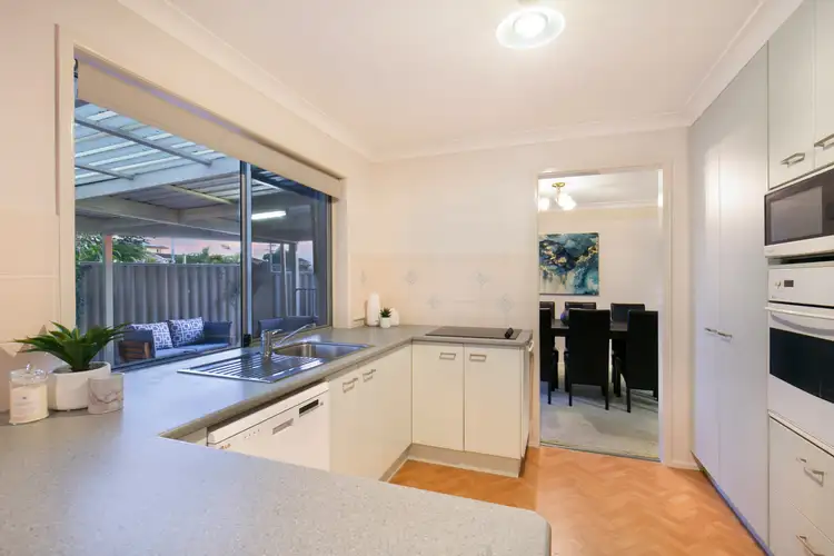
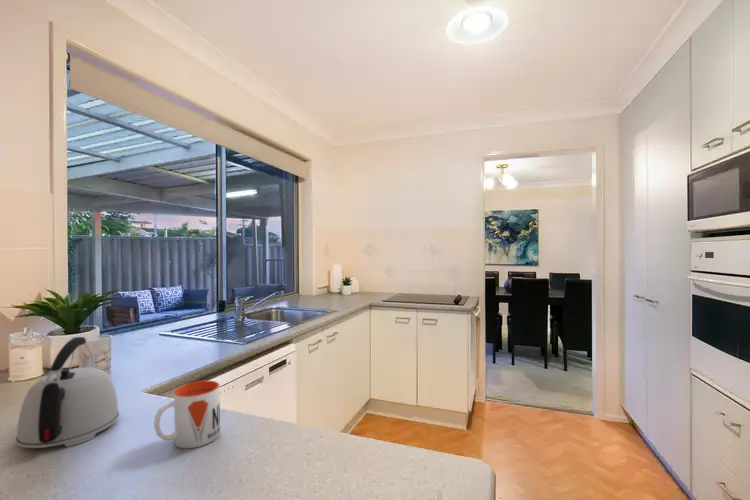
+ mug (188, 415)
+ kettle (72, 384)
